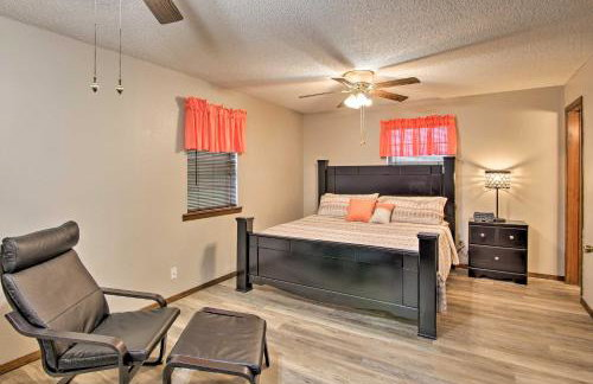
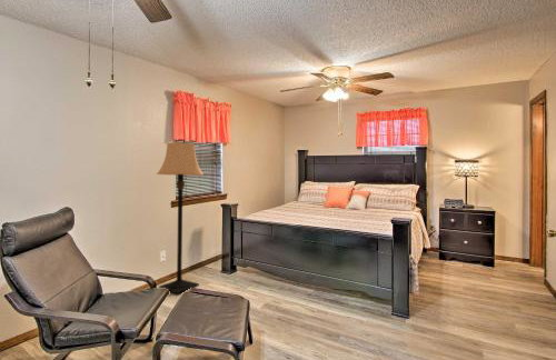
+ lamp (179, 214)
